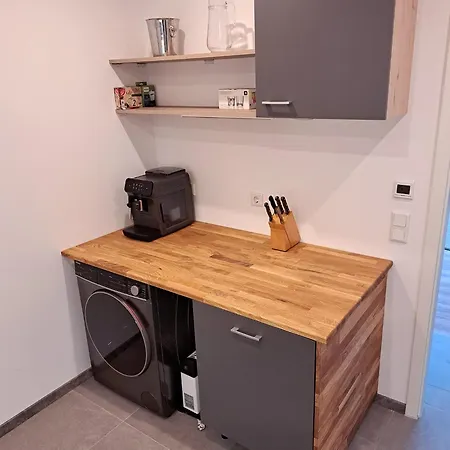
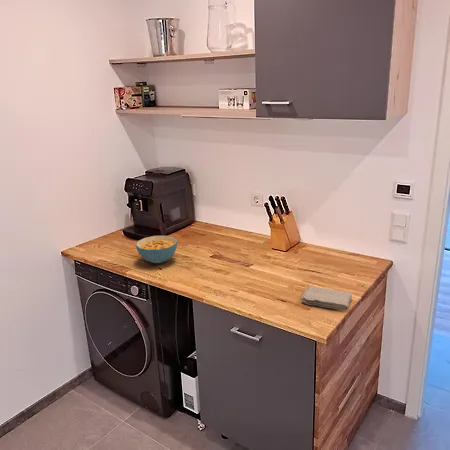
+ washcloth (326, 297)
+ cereal bowl (157, 251)
